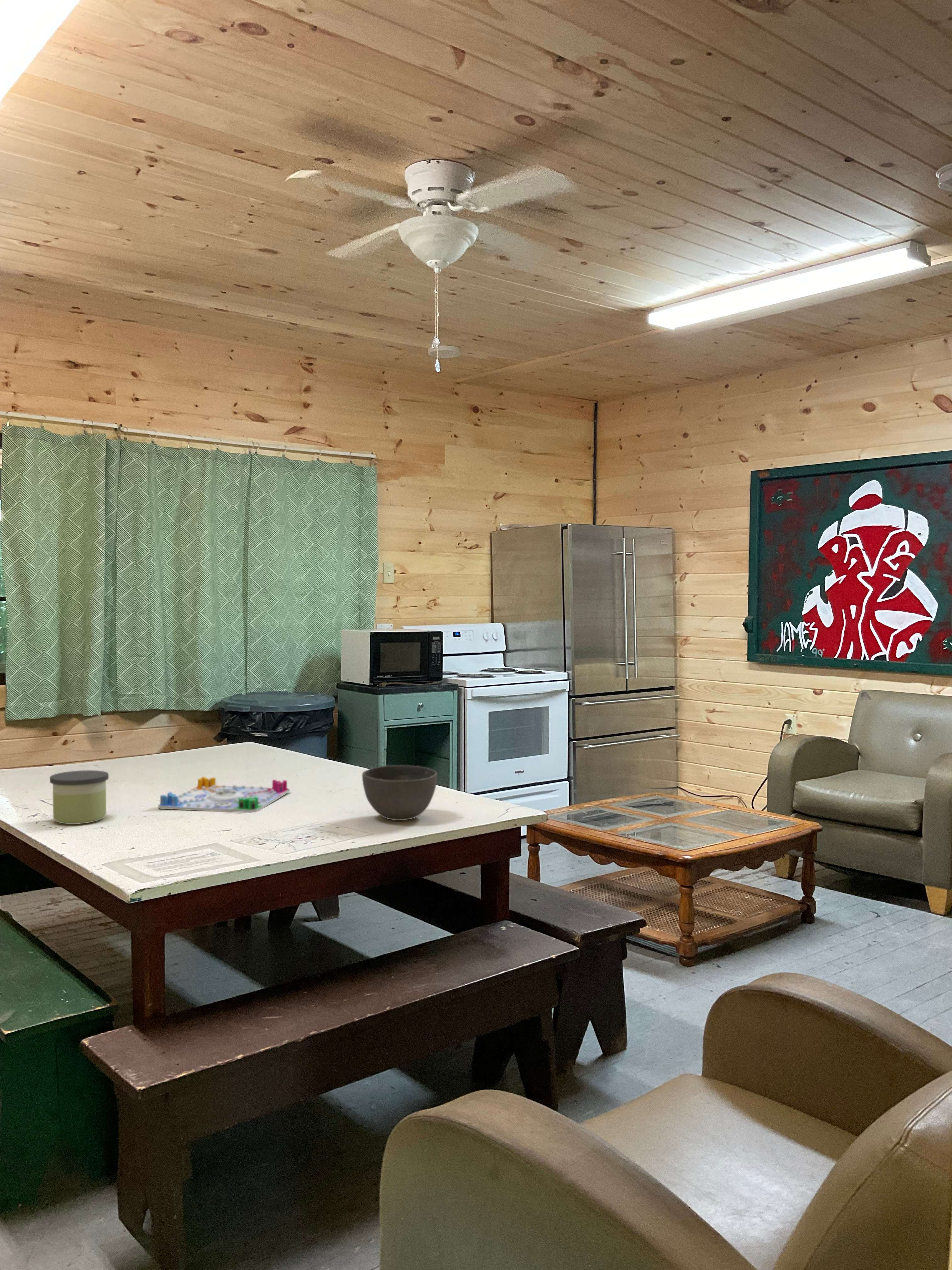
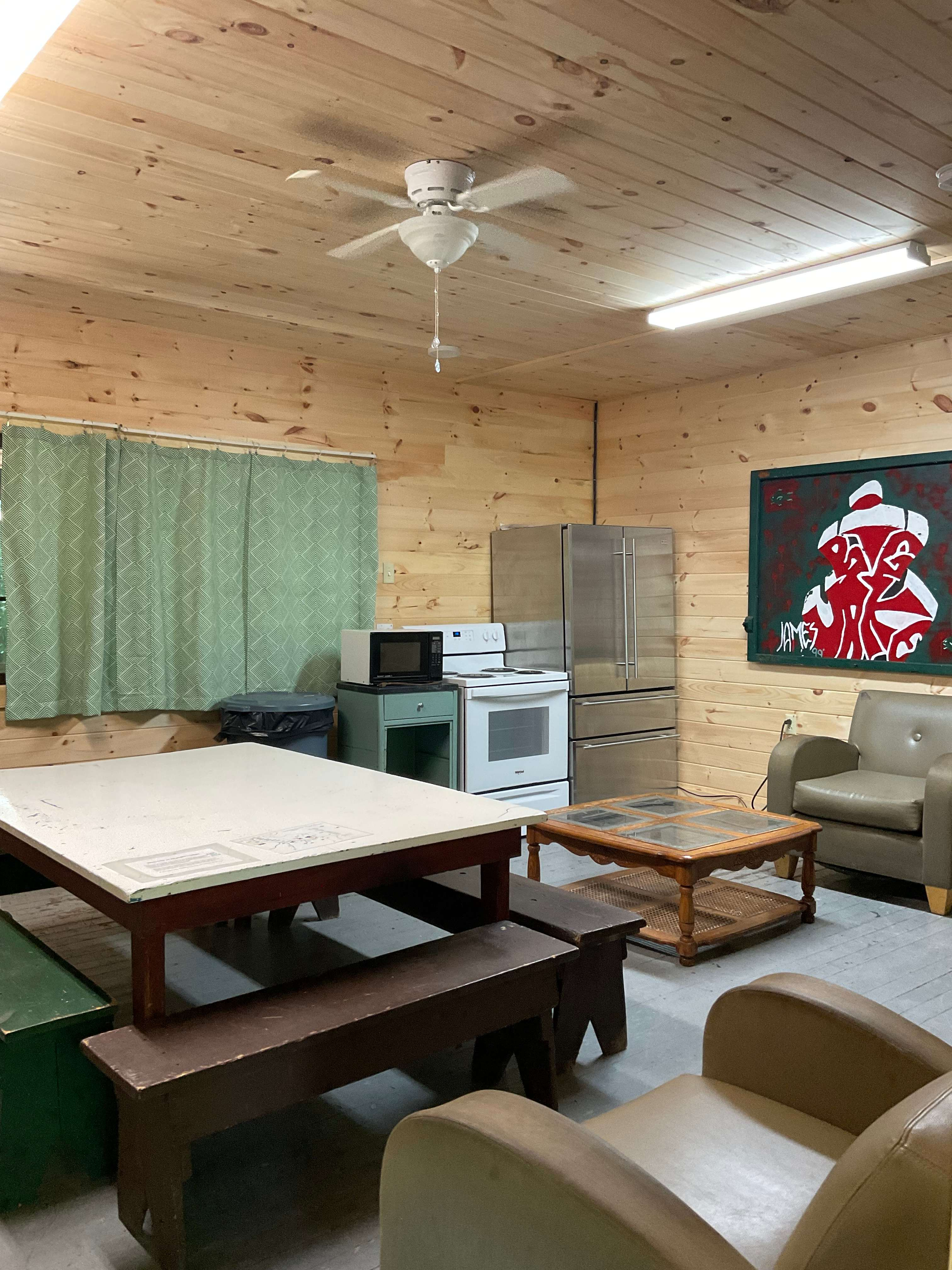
- bowl (400, 794)
- board game (226, 793)
- candle (80, 797)
